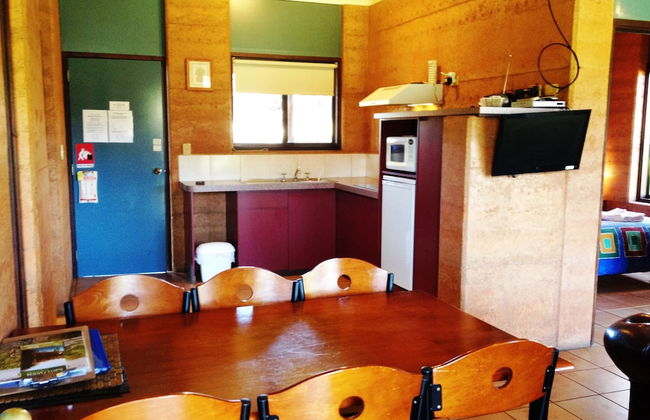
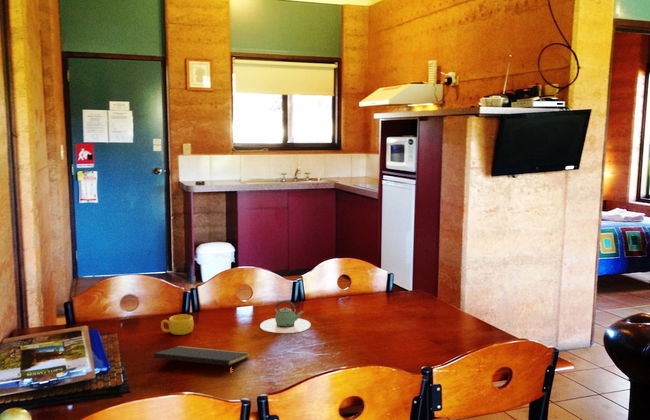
+ notepad (203, 355)
+ cup (177, 325)
+ teapot (285, 312)
